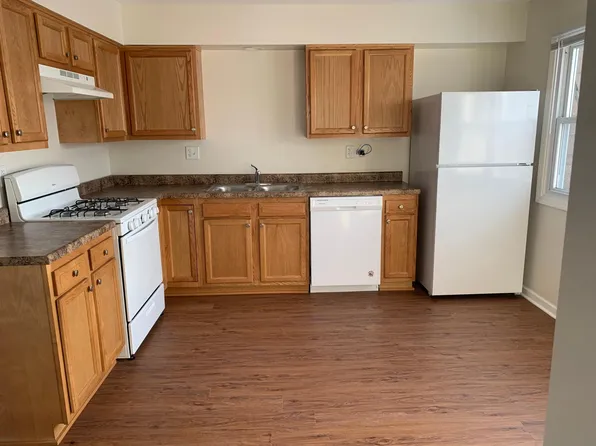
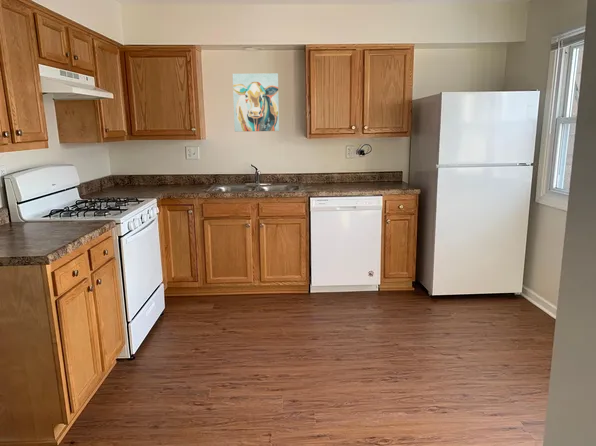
+ wall art (256, 102)
